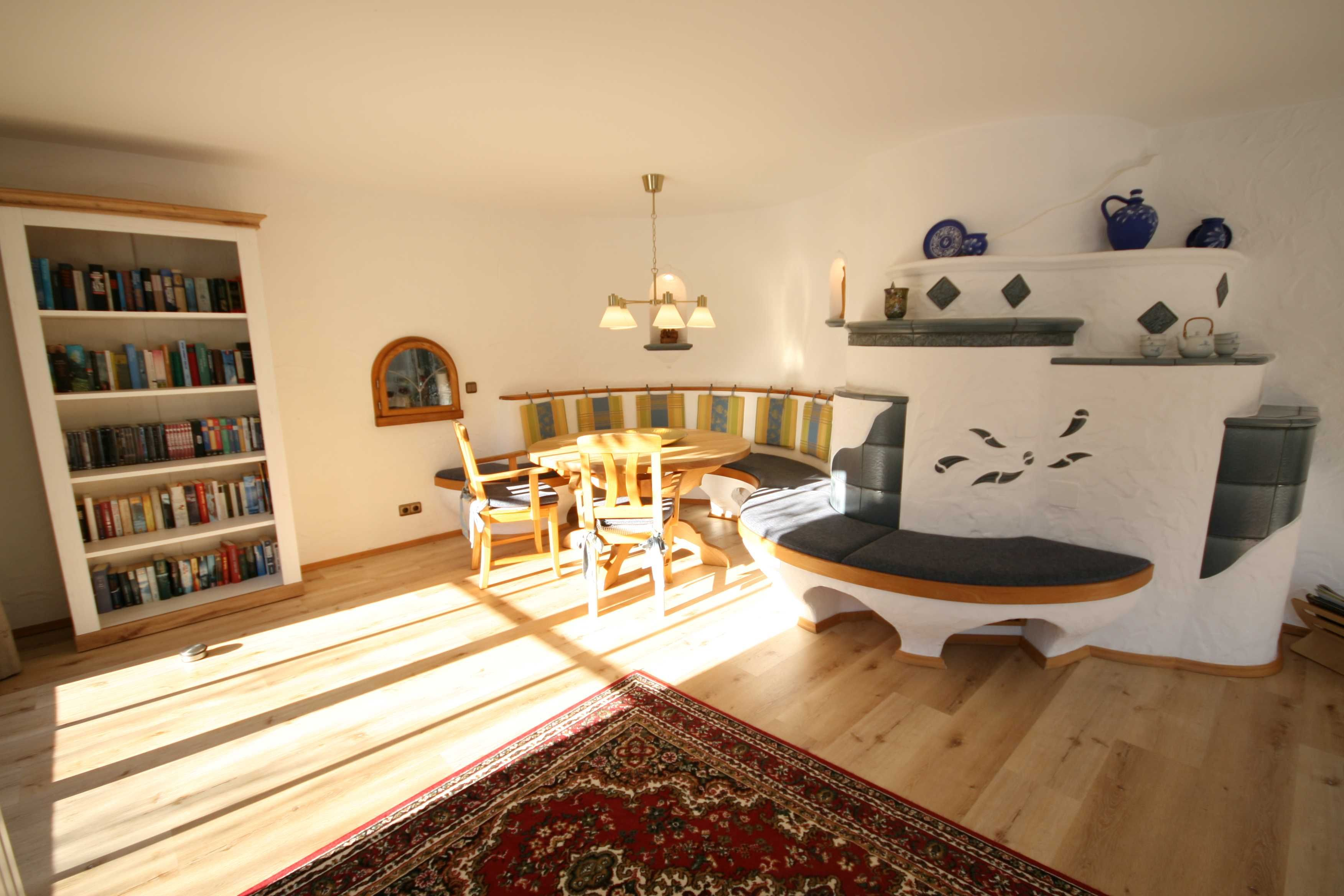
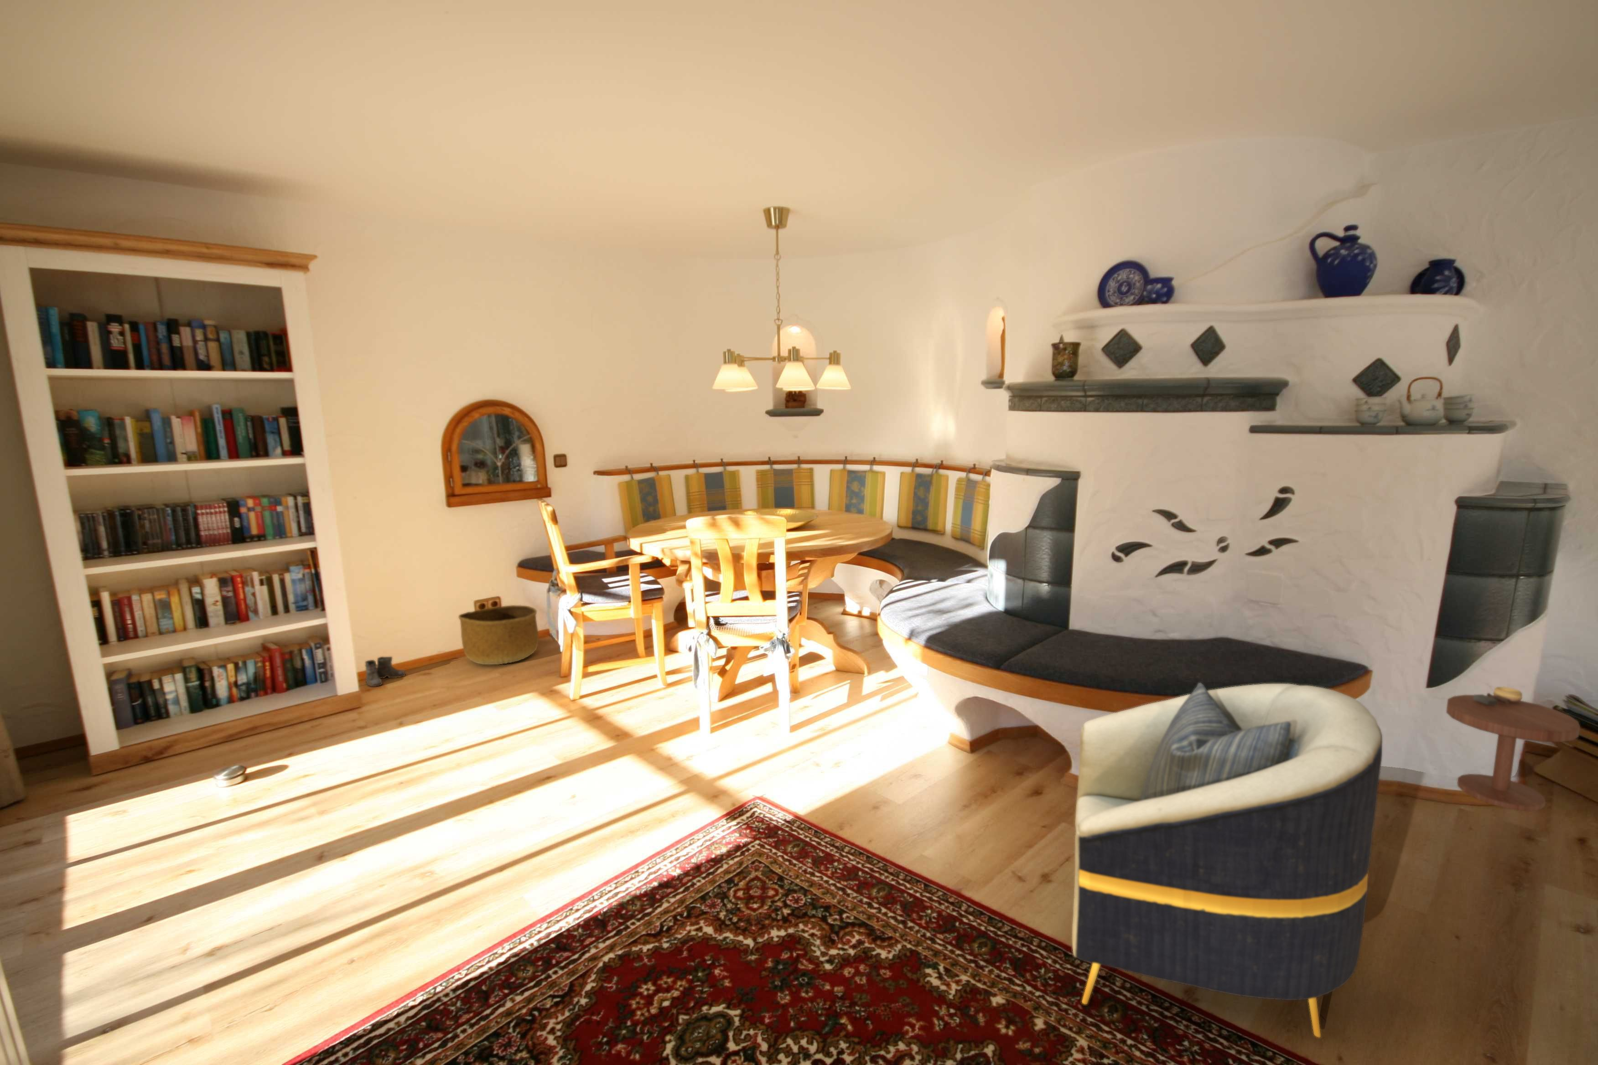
+ boots (380, 670)
+ basket (502, 635)
+ side table (1501, 787)
+ armchair (1208, 827)
